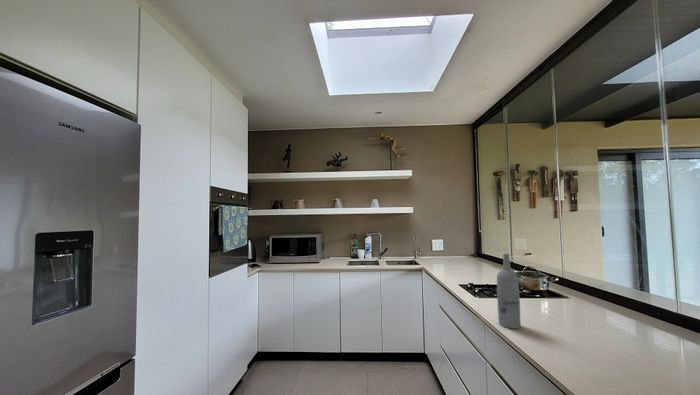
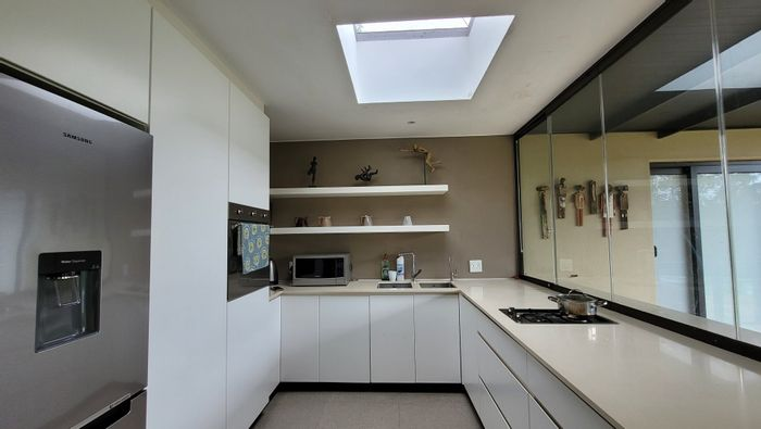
- wine bottle (507, 289)
